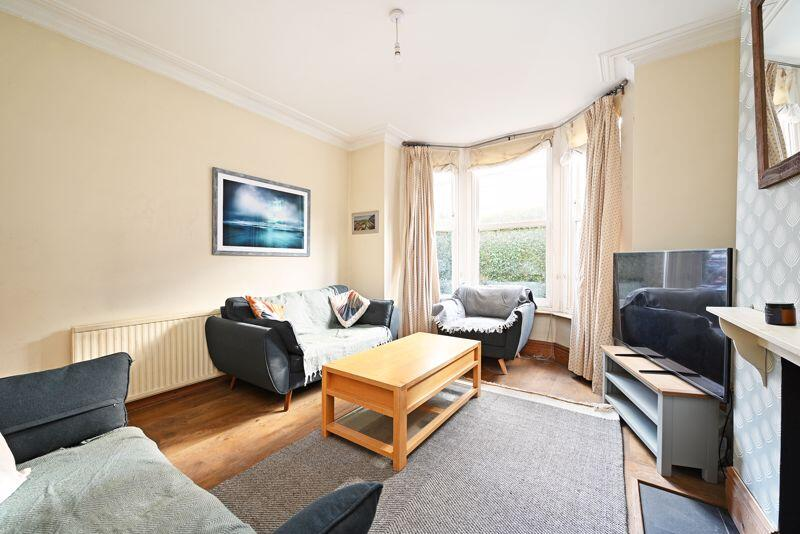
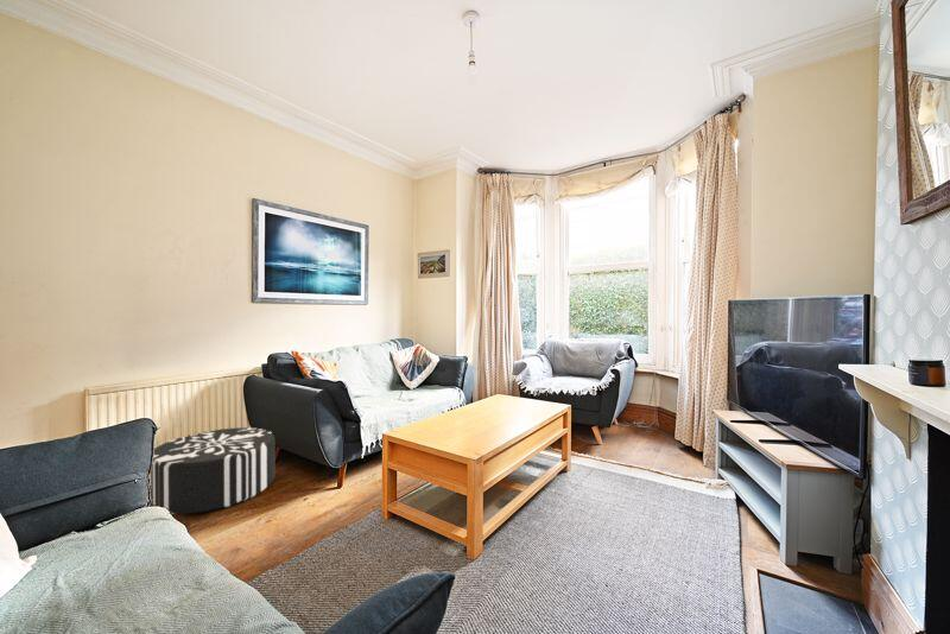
+ pouf (216, 465)
